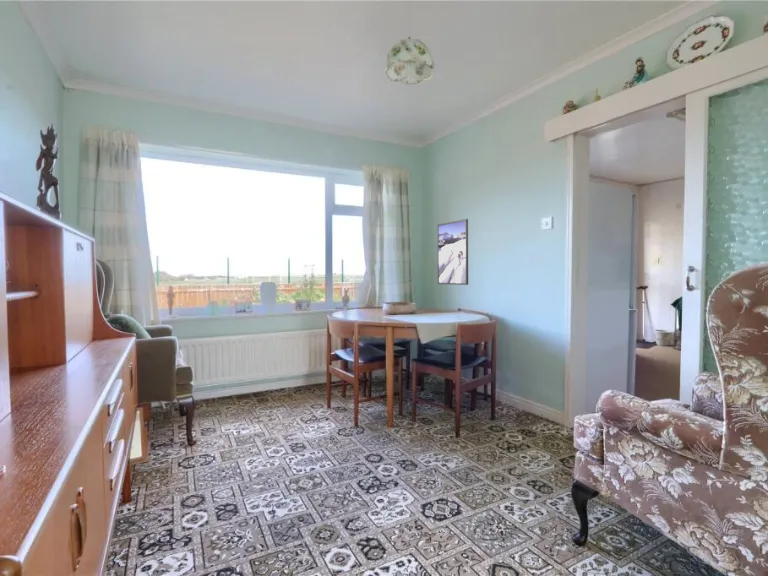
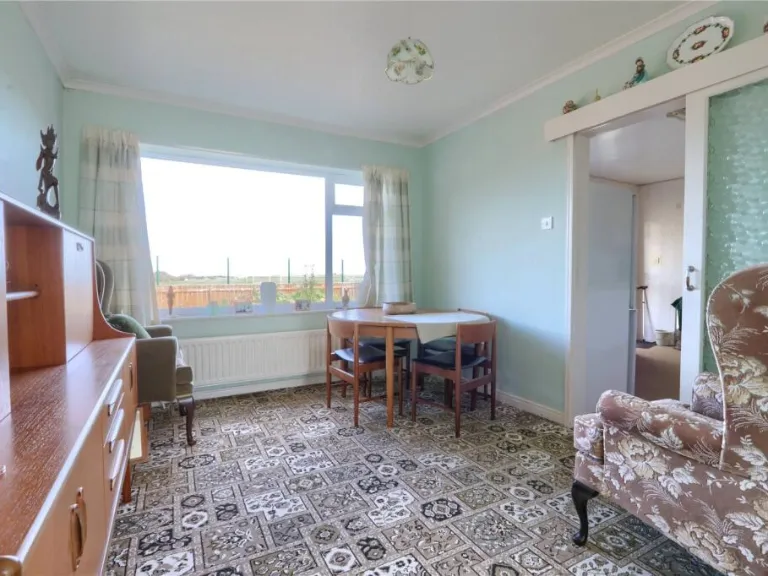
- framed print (452, 253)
